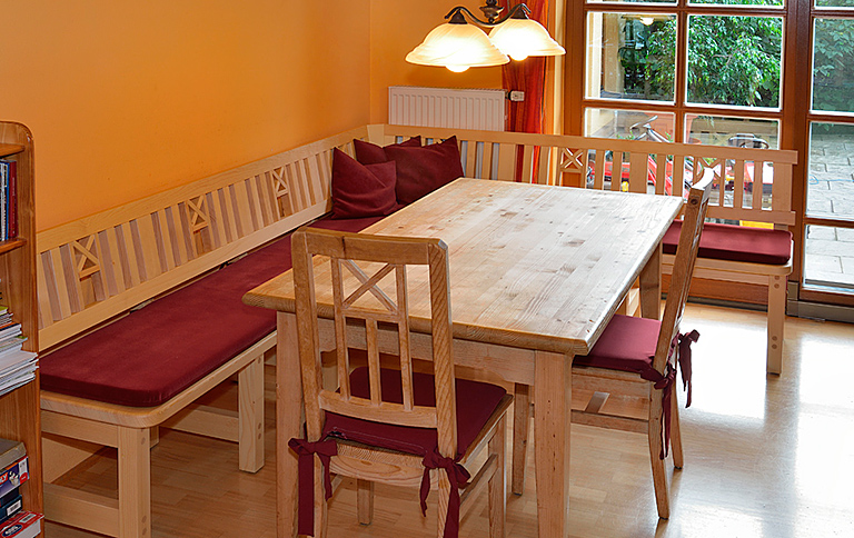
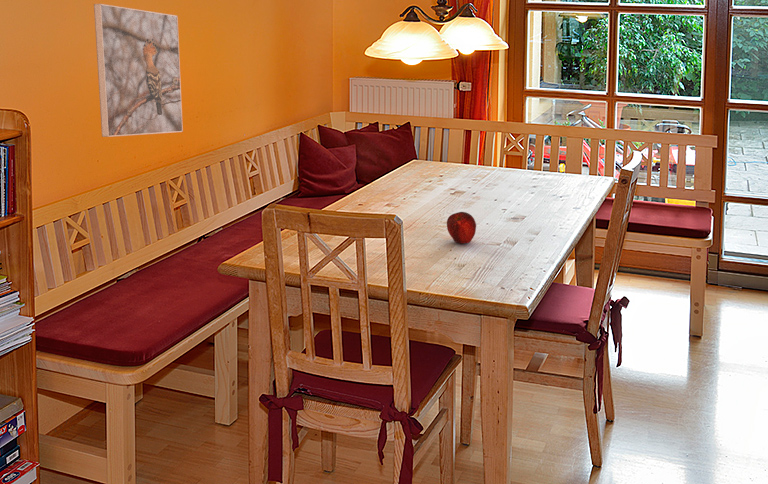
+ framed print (141, 72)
+ apple (460, 227)
